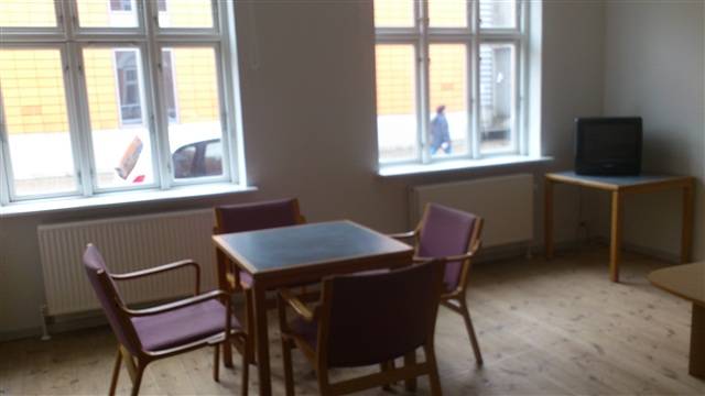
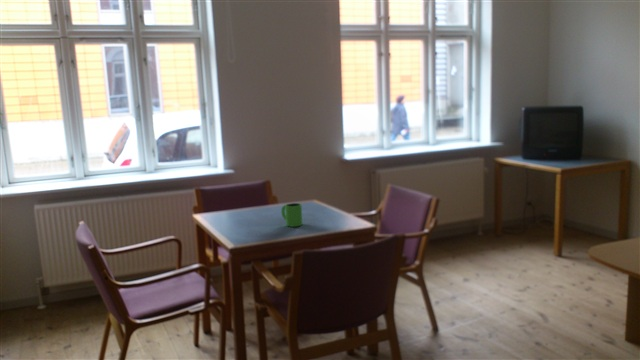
+ mug (290, 214)
